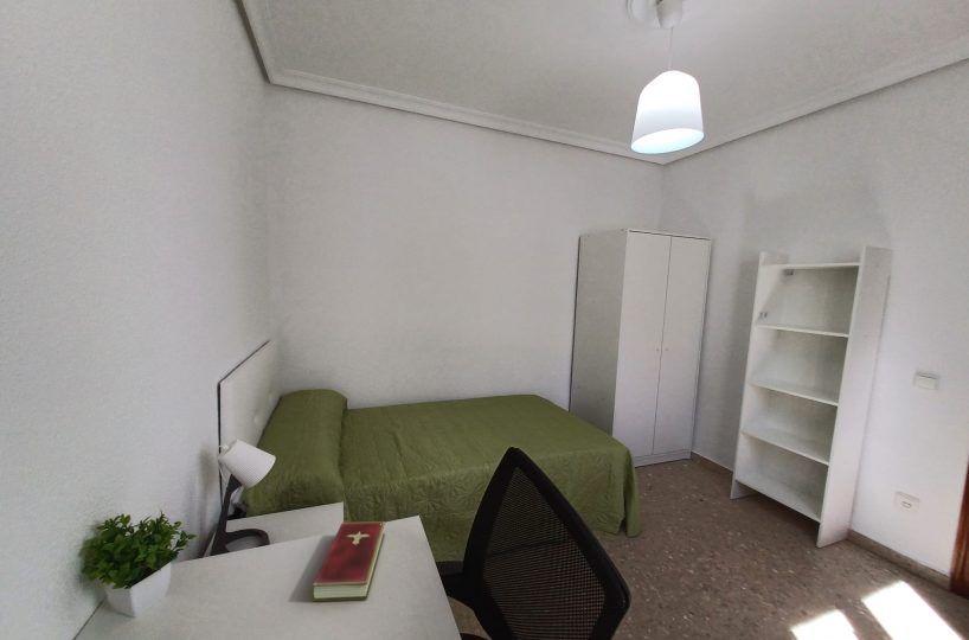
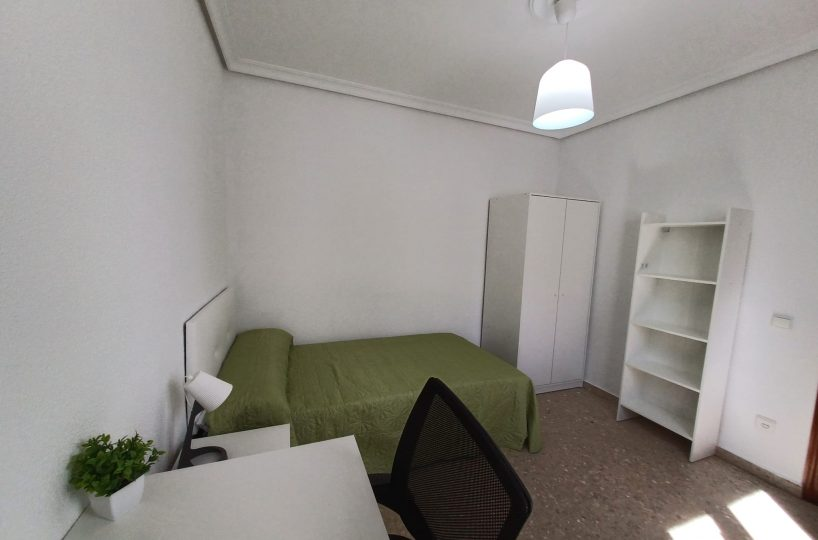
- hardcover book (352, 556)
